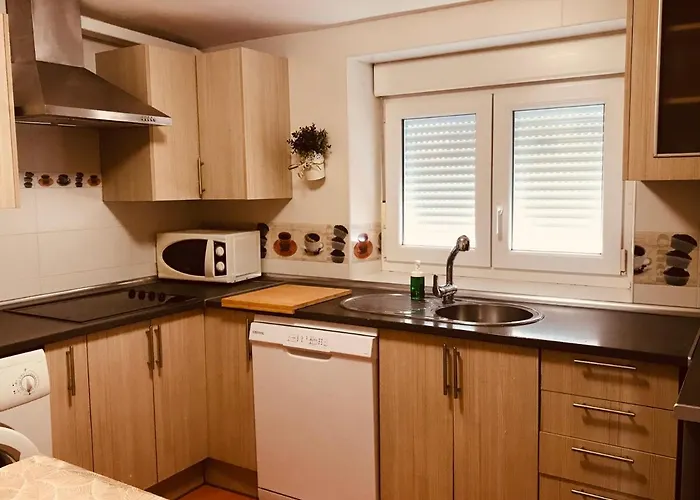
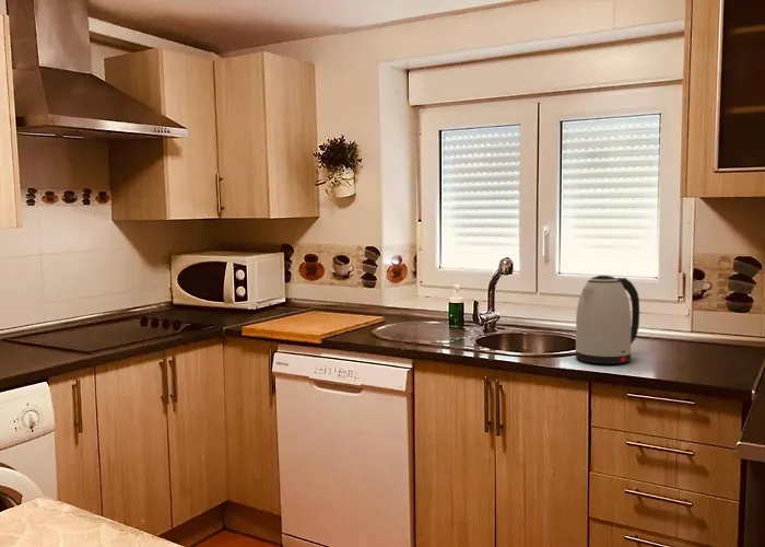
+ kettle (611, 316)
